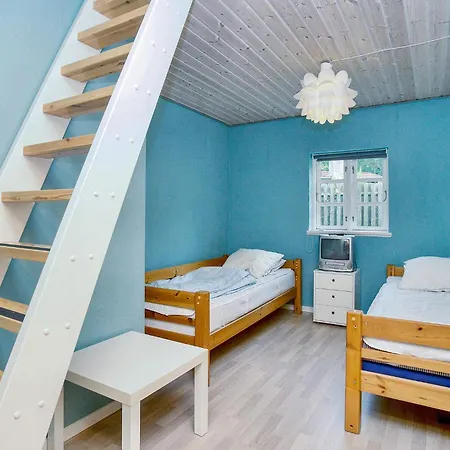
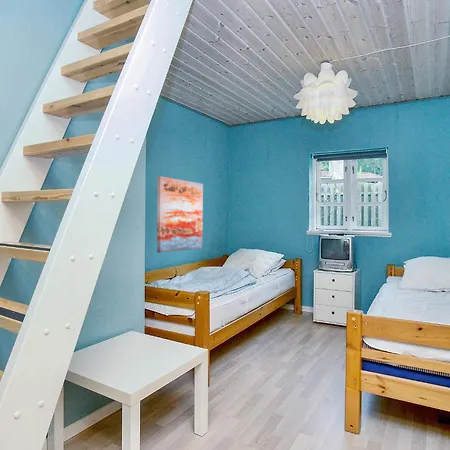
+ wall art (181, 215)
